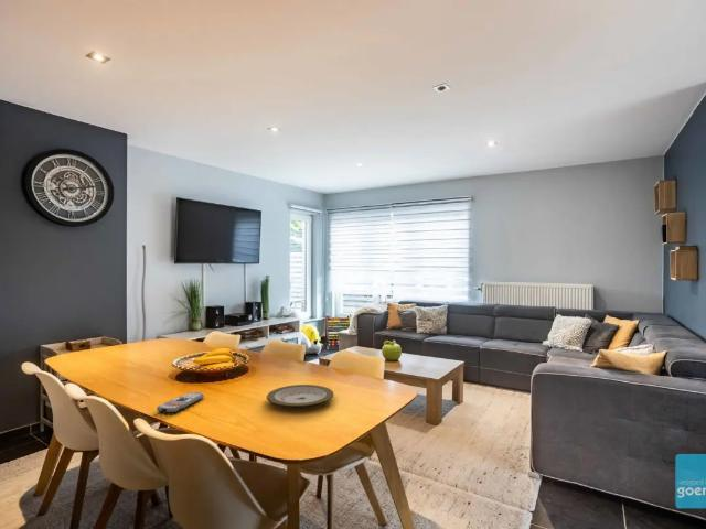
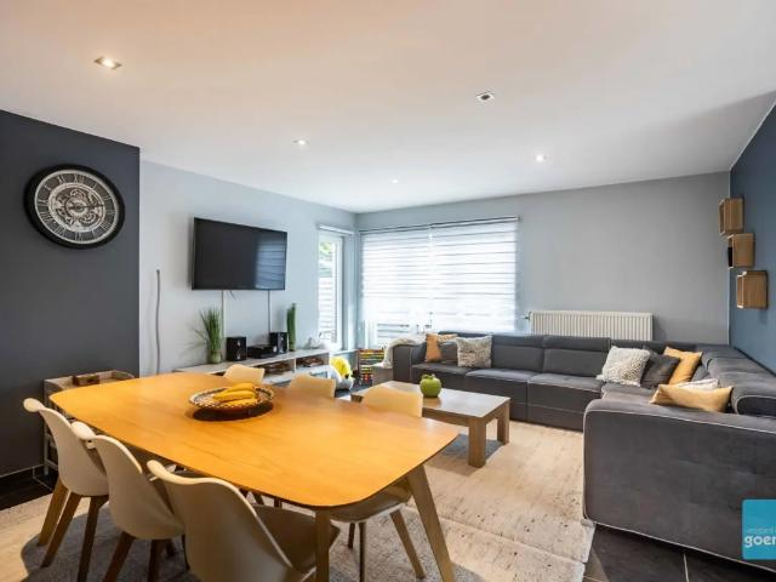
- remote control (182, 401)
- plate (300, 397)
